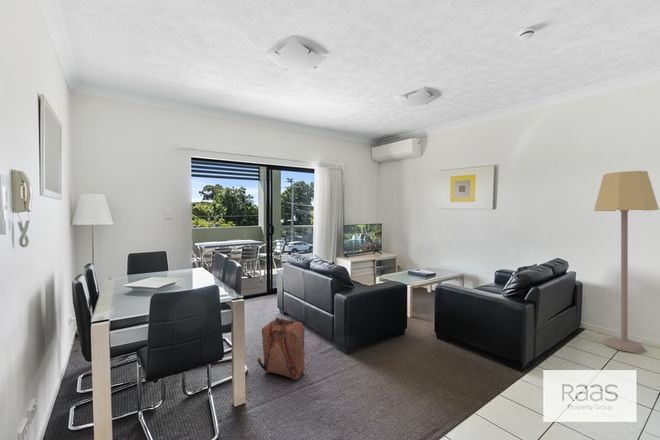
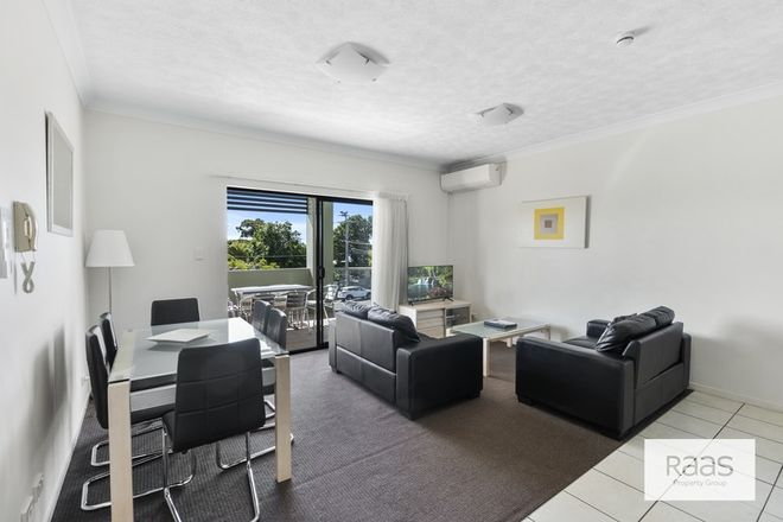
- backpack (283, 346)
- lamp (624, 259)
